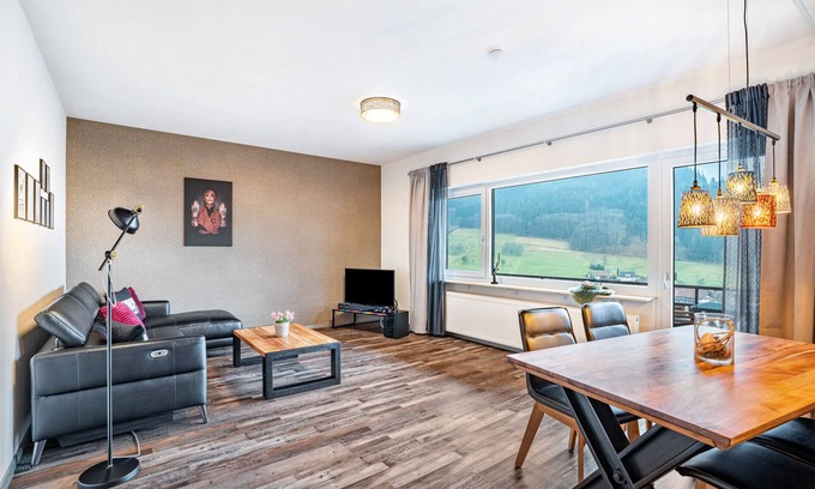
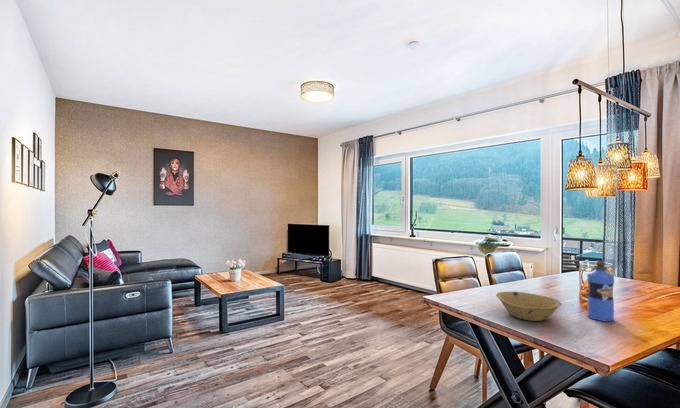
+ bowl (527, 306)
+ water bottle (600, 289)
